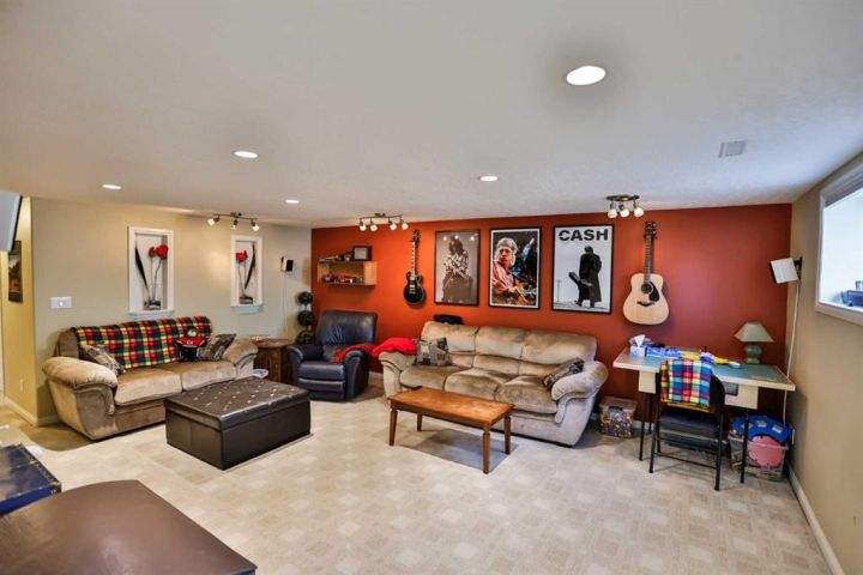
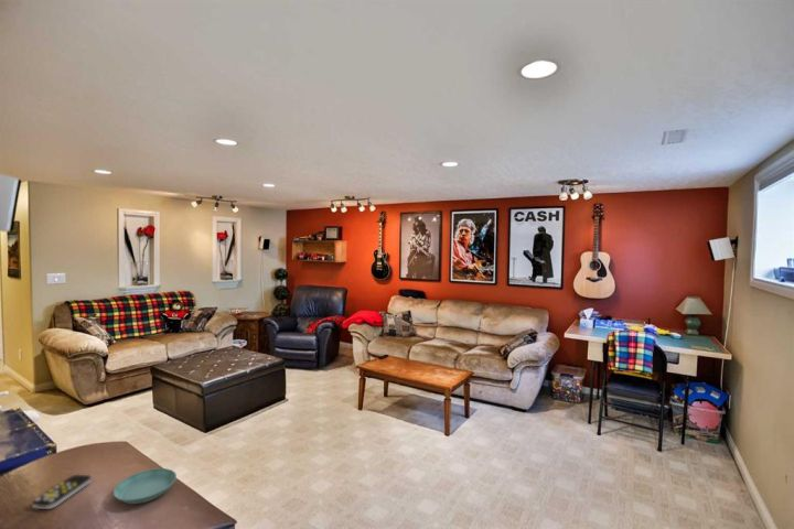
+ remote control (63, 490)
+ saucer (146, 487)
